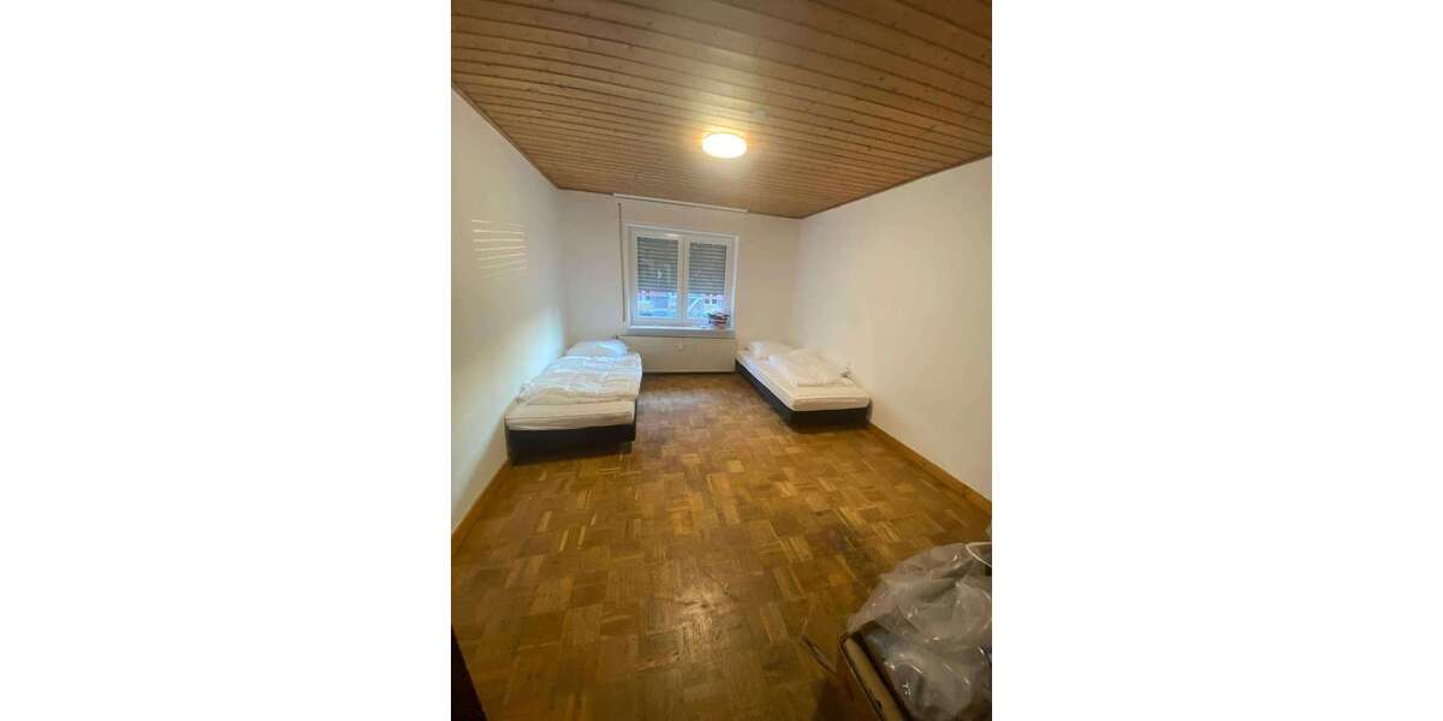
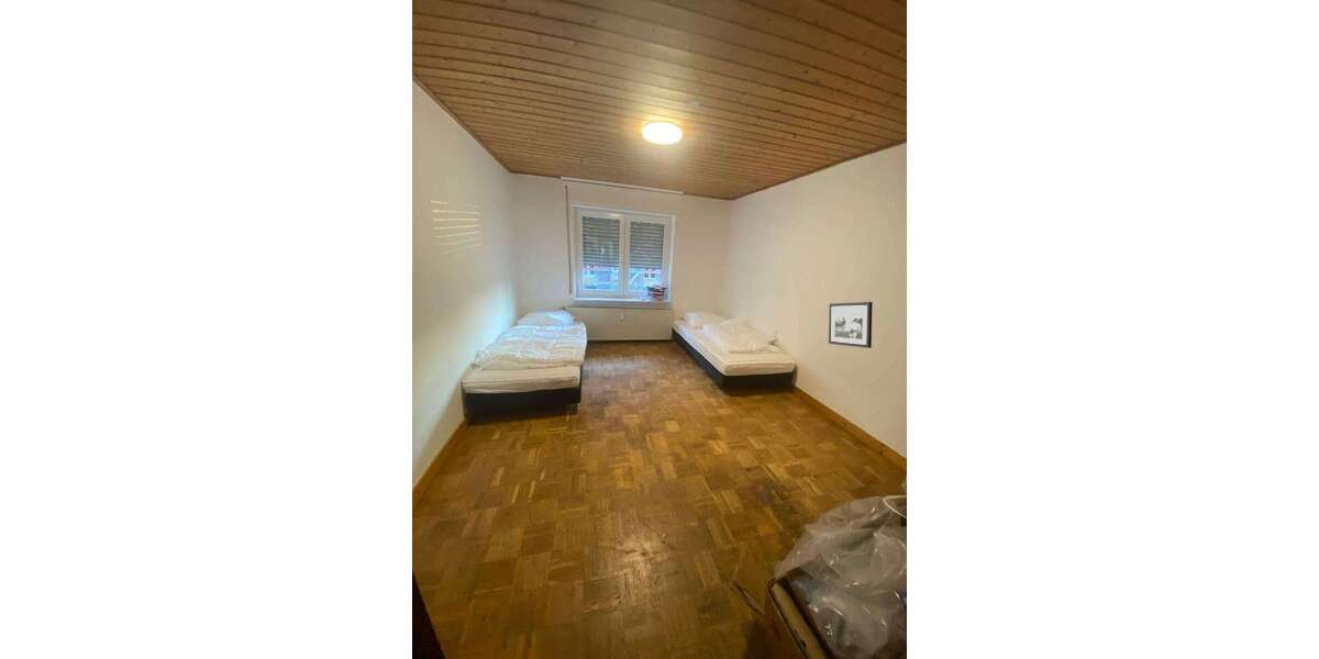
+ picture frame (849, 324)
